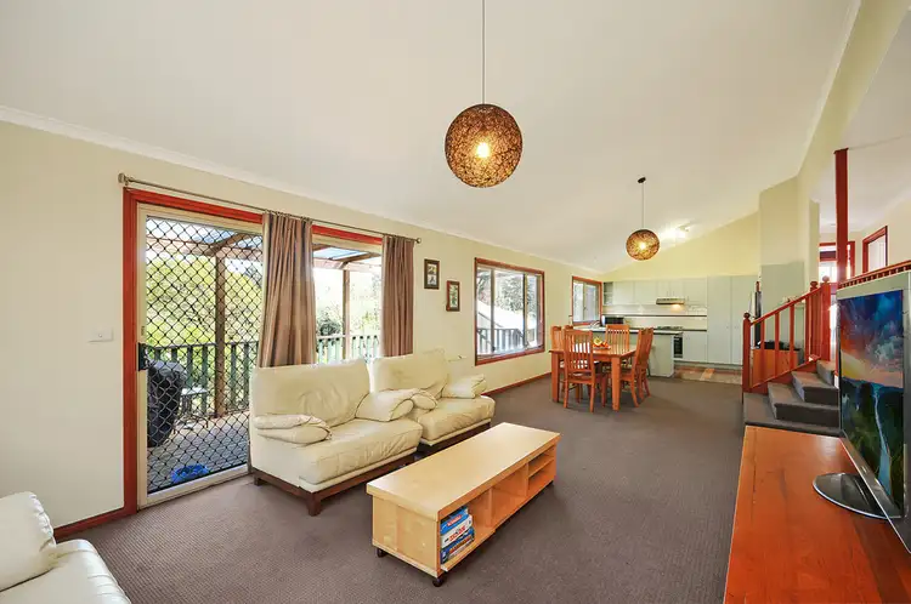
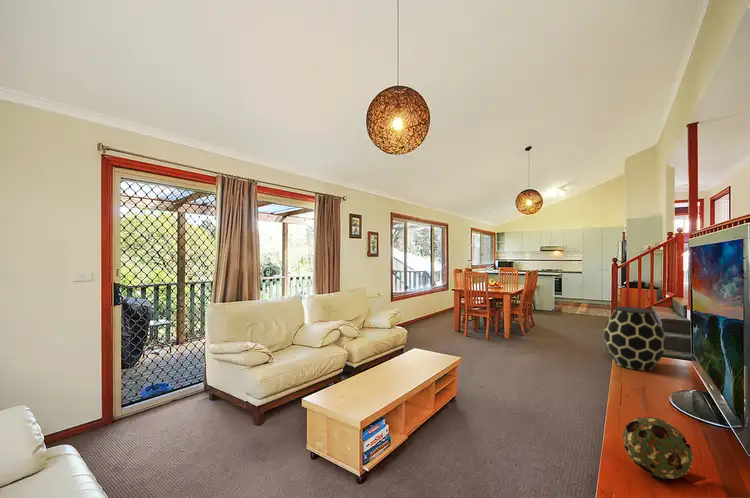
+ decorative ball (655, 445)
+ vase (633, 337)
